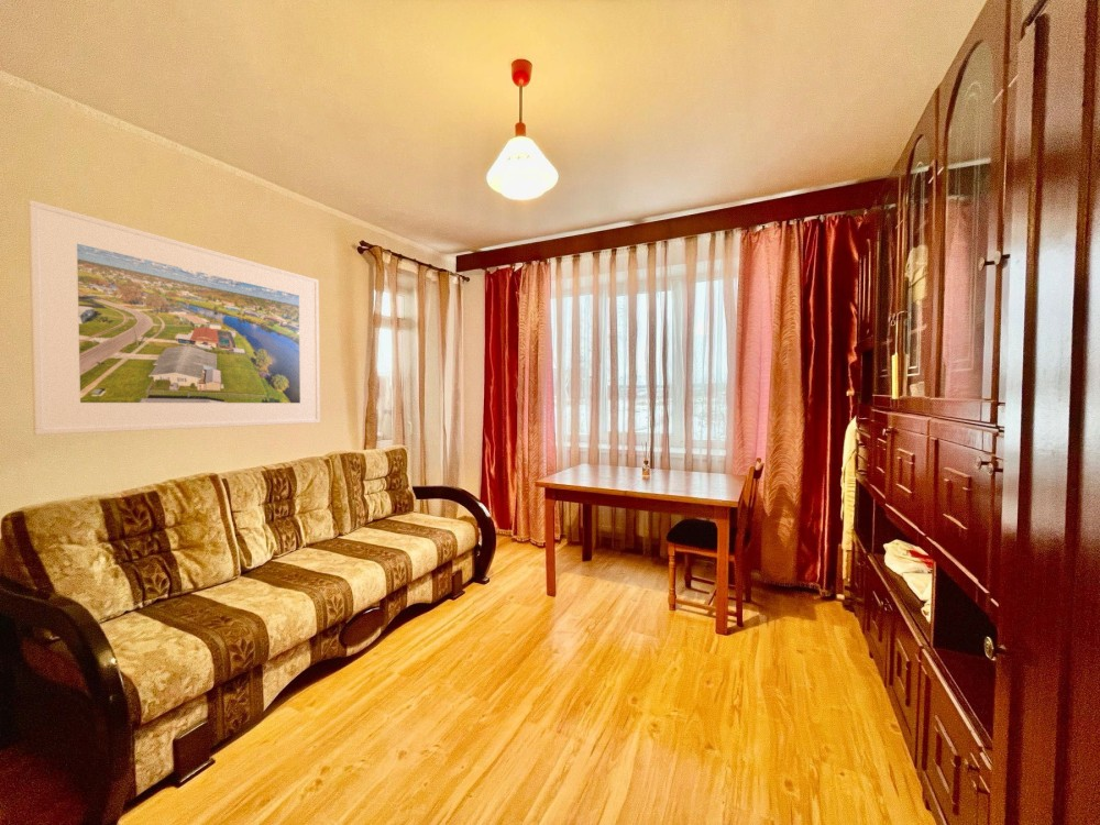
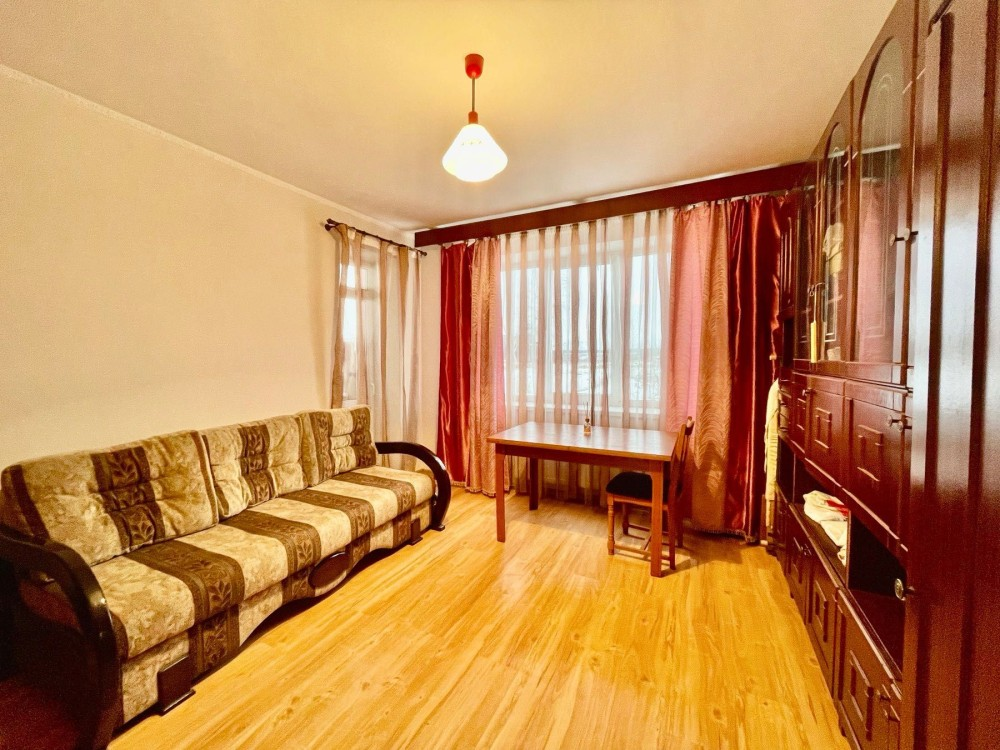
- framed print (209, 339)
